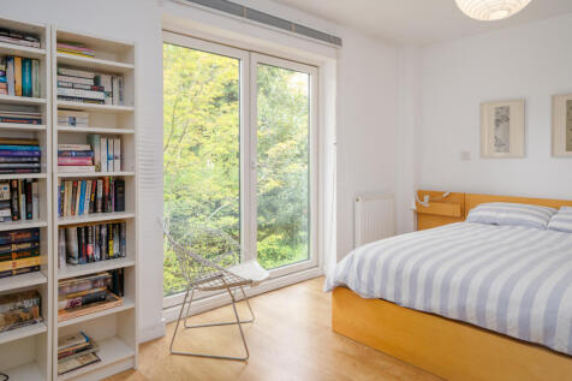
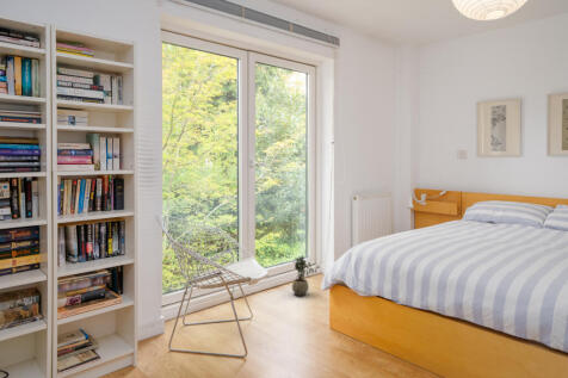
+ potted plant (303, 274)
